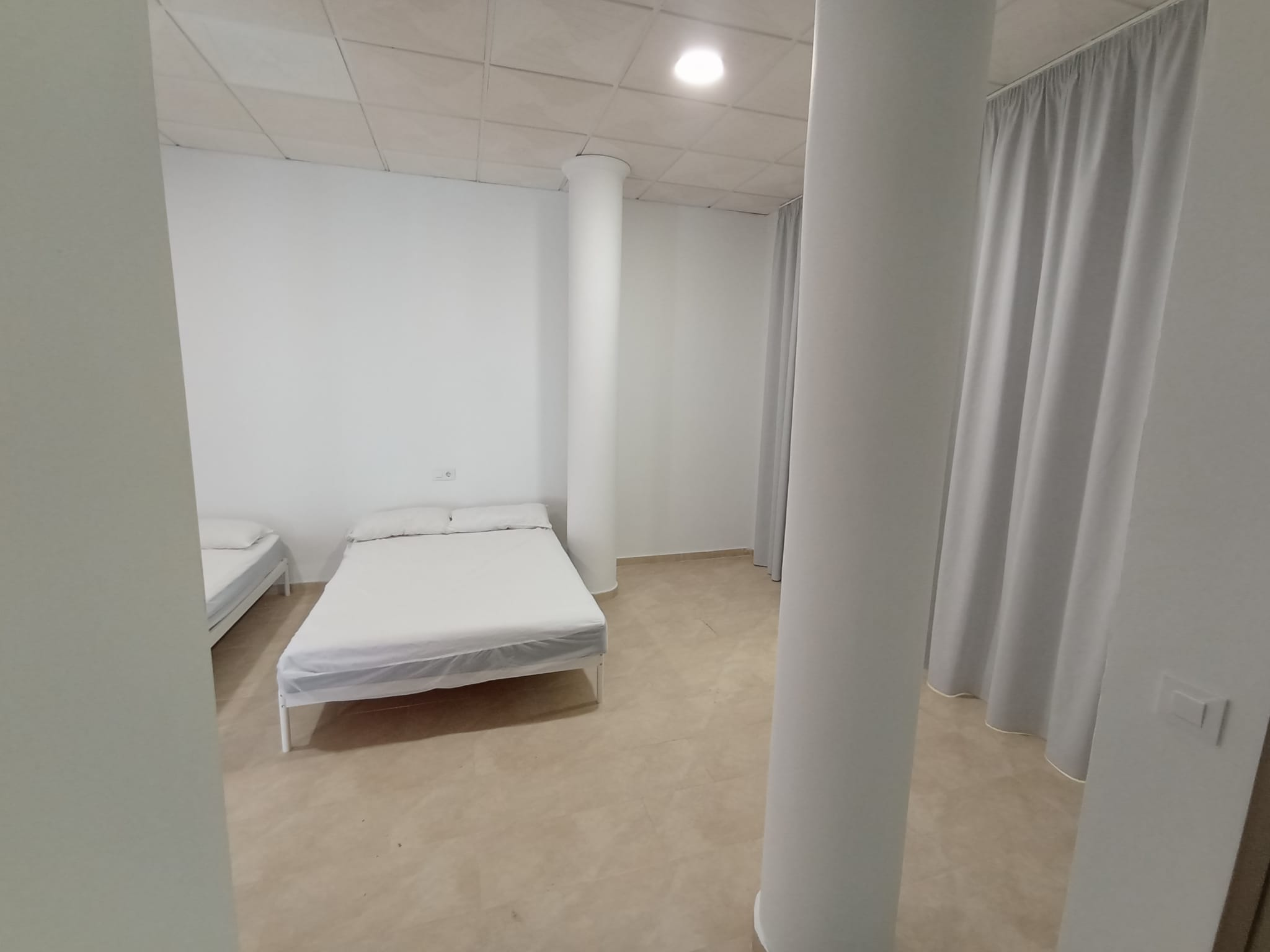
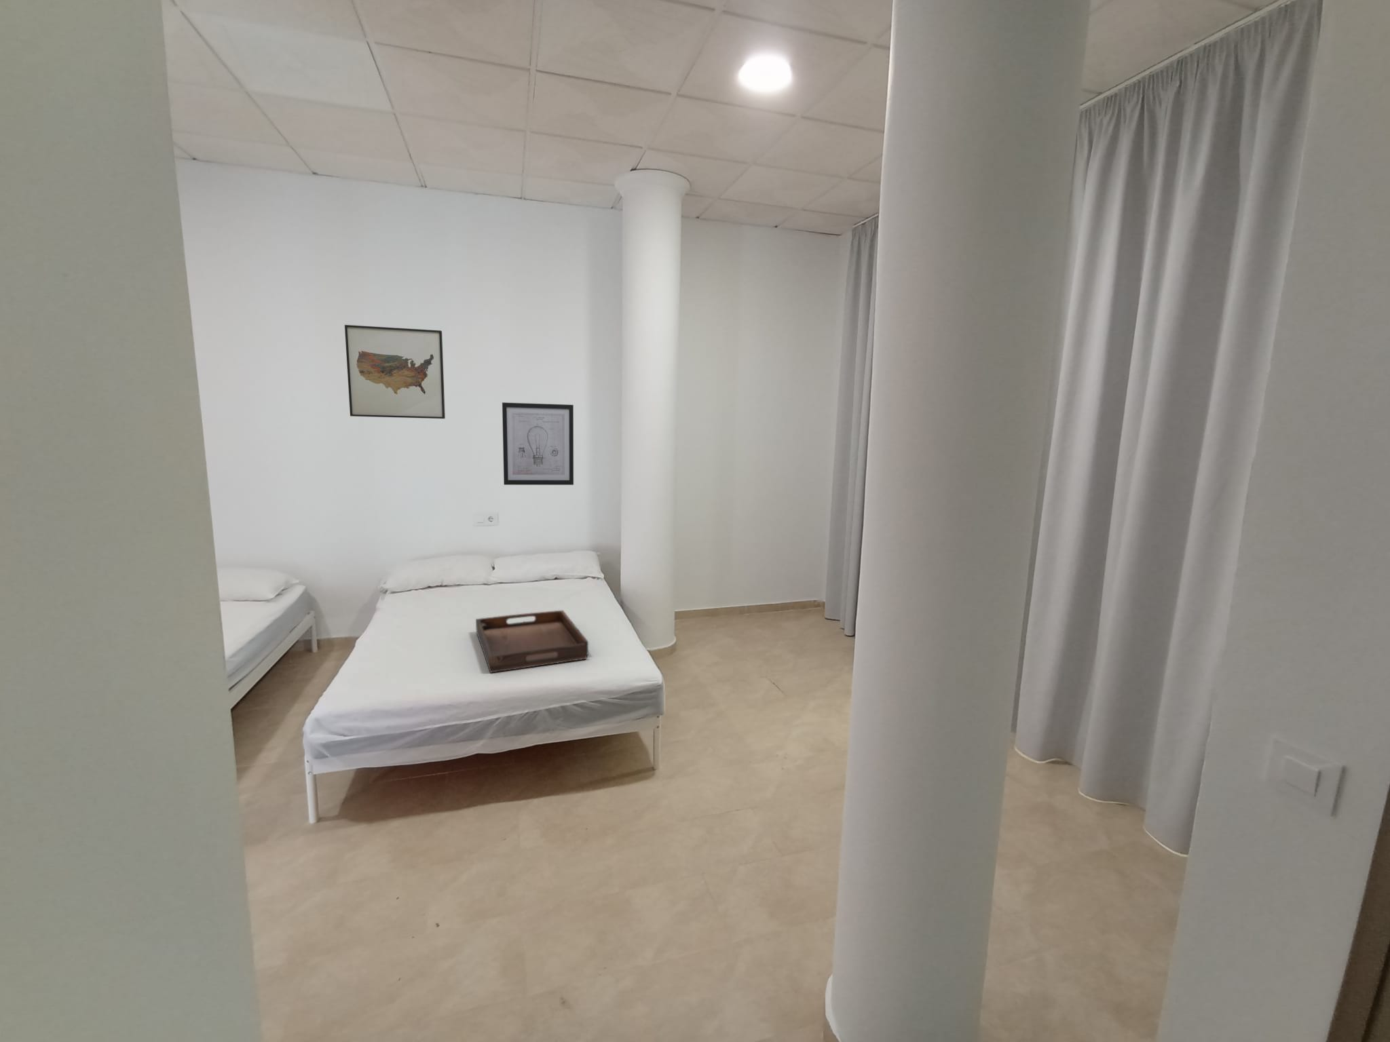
+ wall art (538, 444)
+ serving tray (530, 638)
+ wall art (396, 373)
